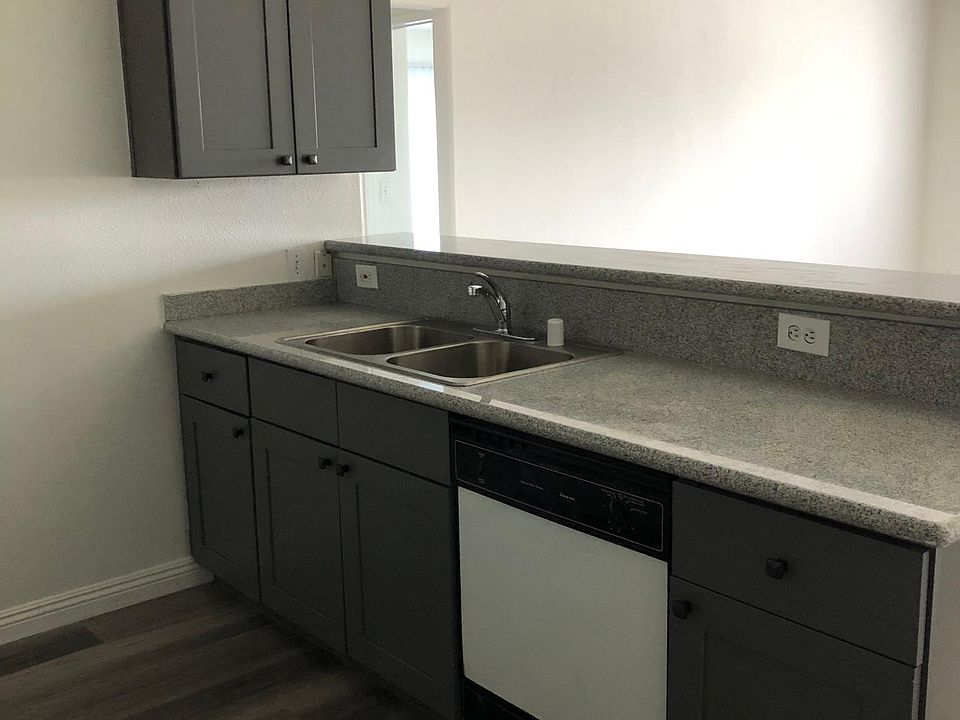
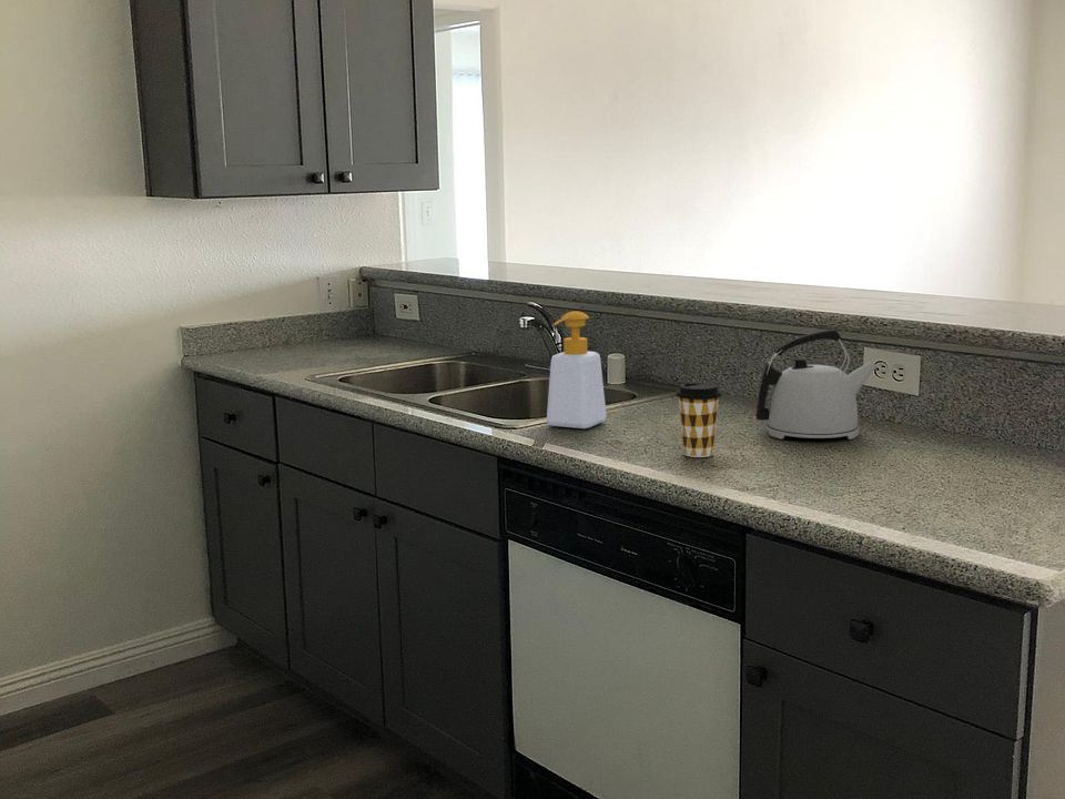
+ kettle (815, 381)
+ coffee cup (698, 419)
+ soap bottle (570, 370)
